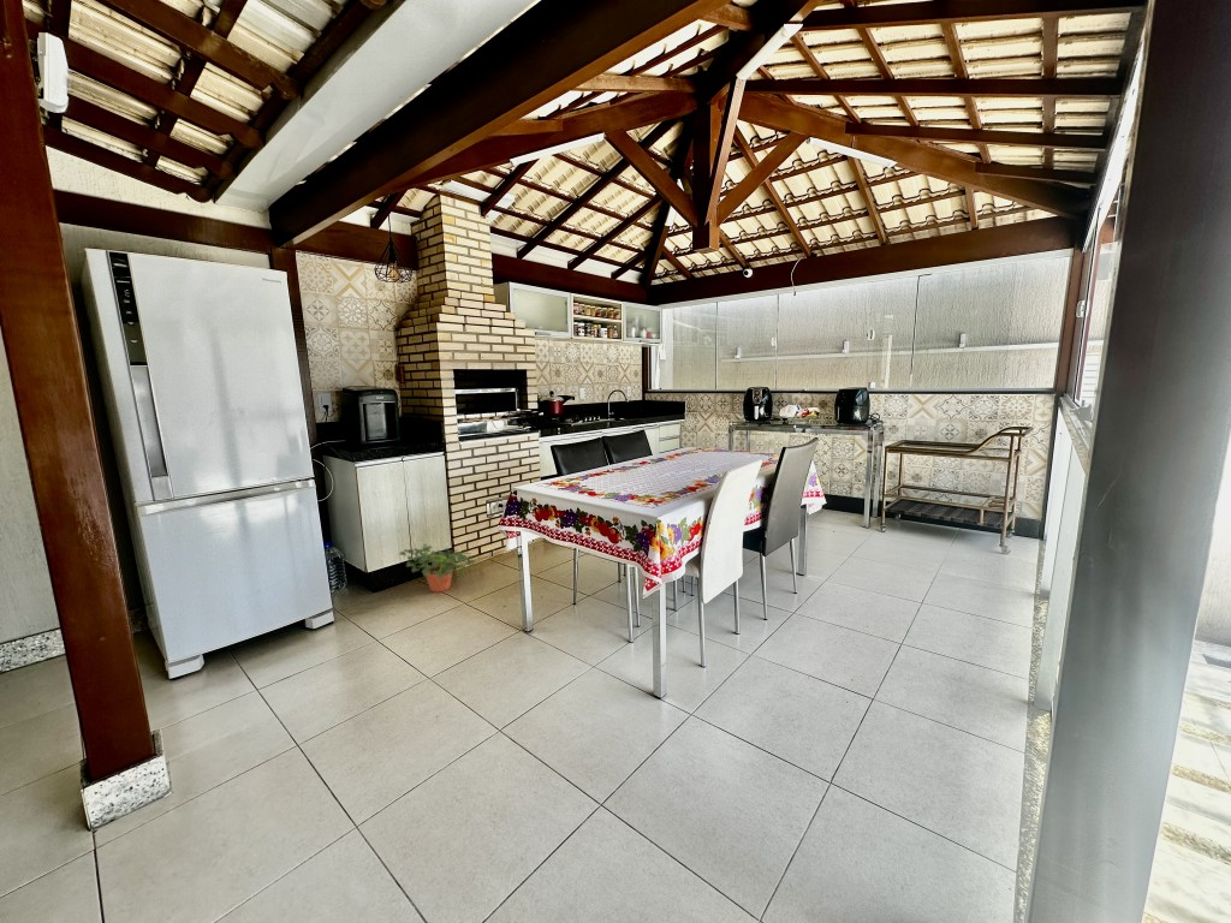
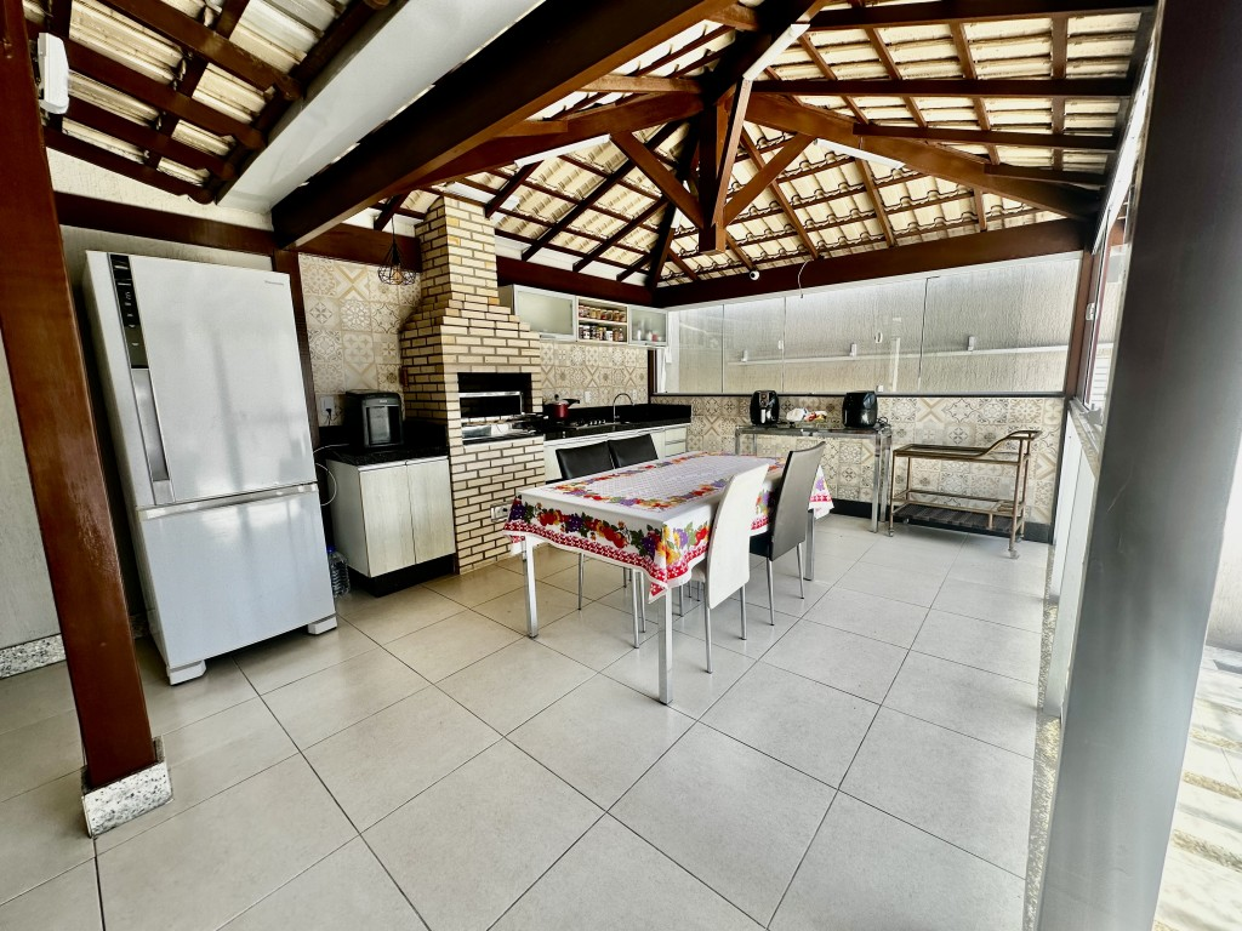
- potted plant (442, 566)
